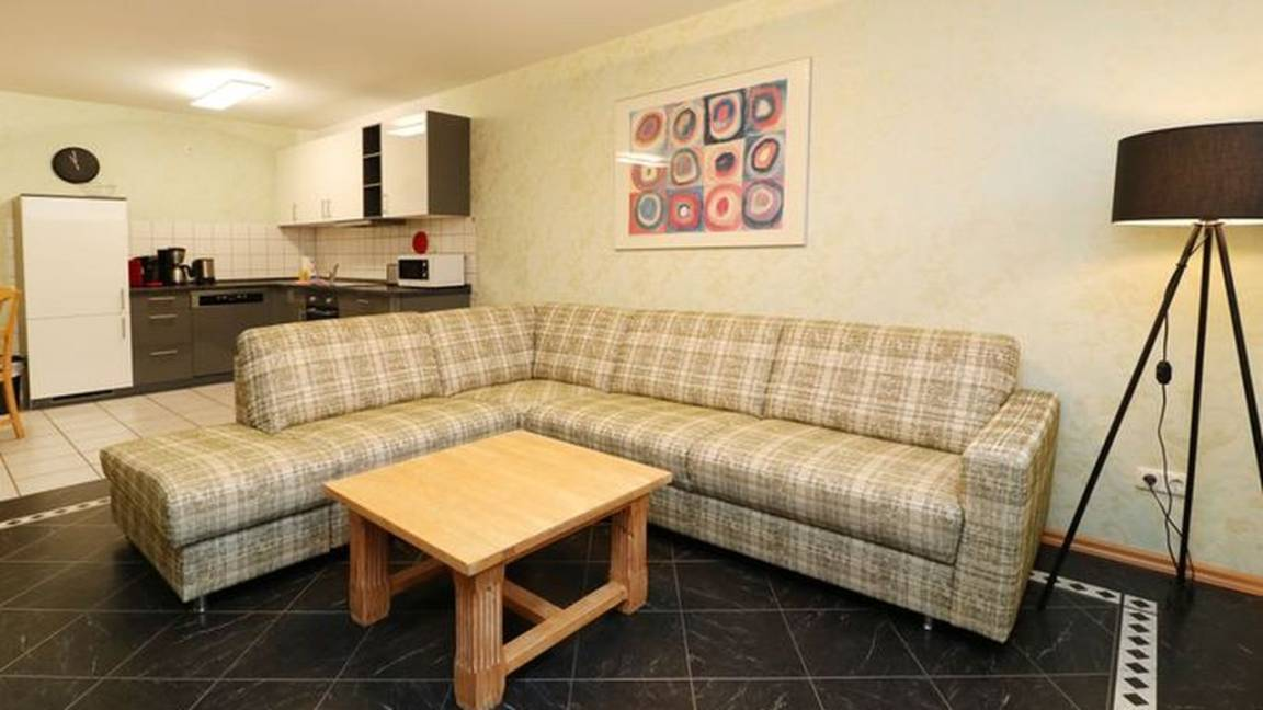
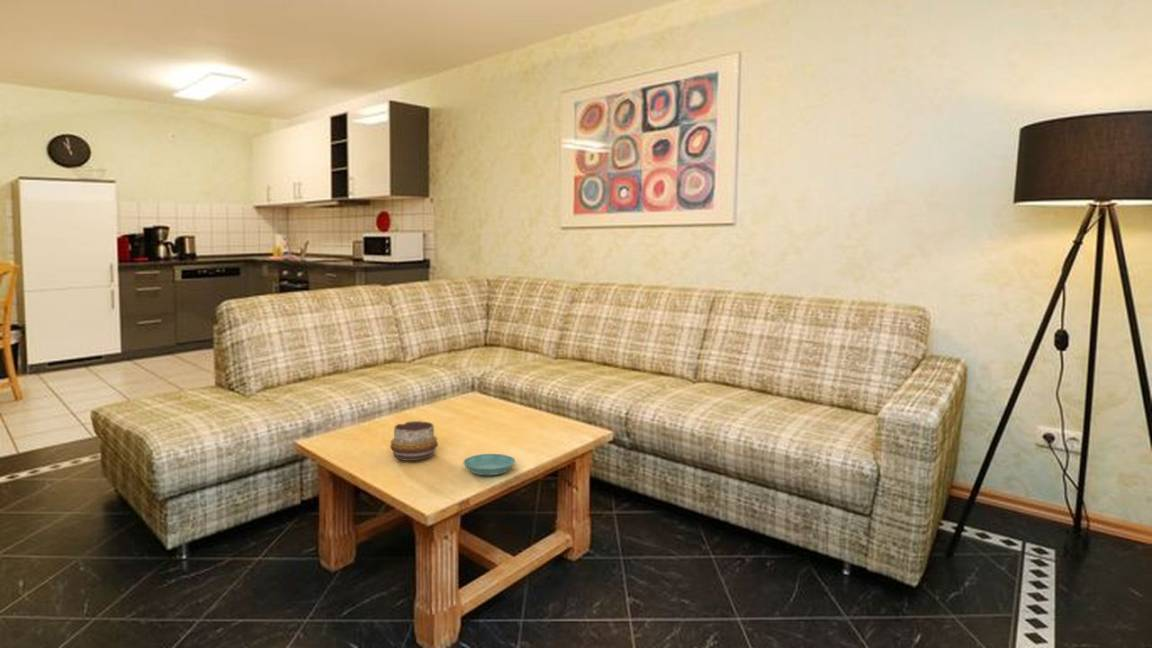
+ decorative bowl (414, 441)
+ saucer (489, 465)
